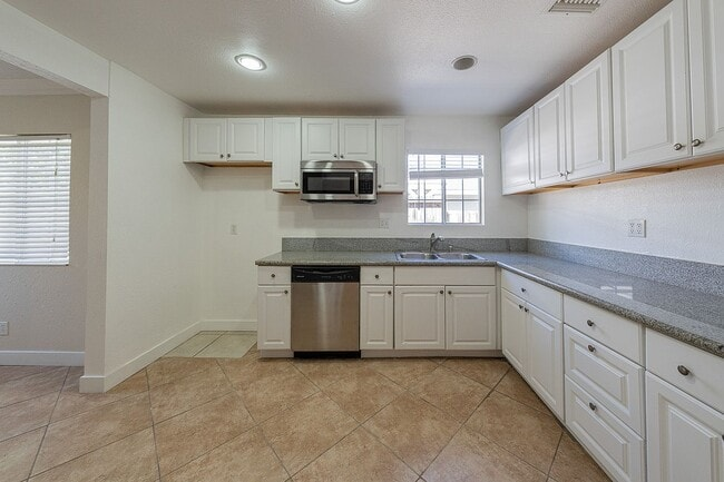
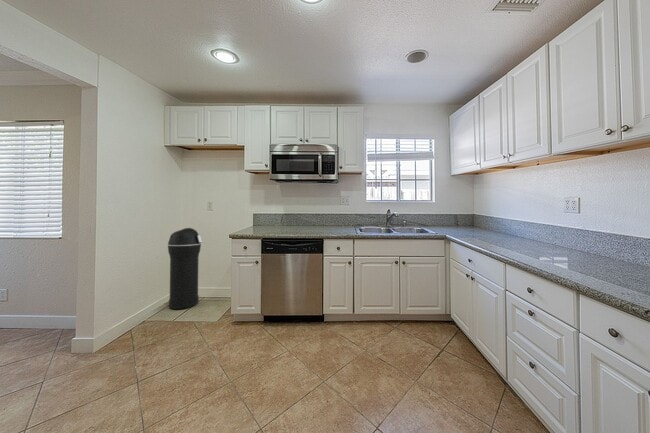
+ trash can (185, 265)
